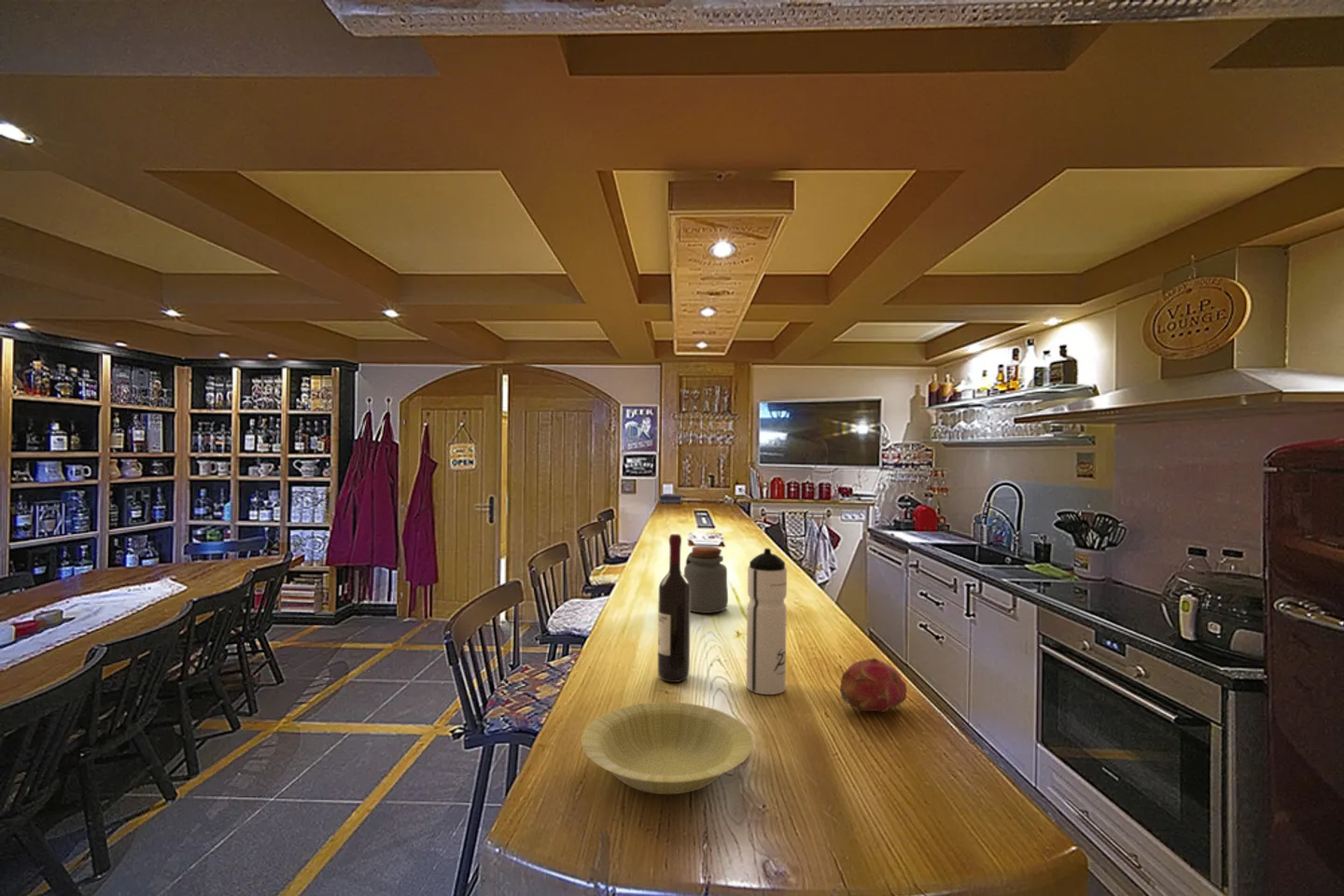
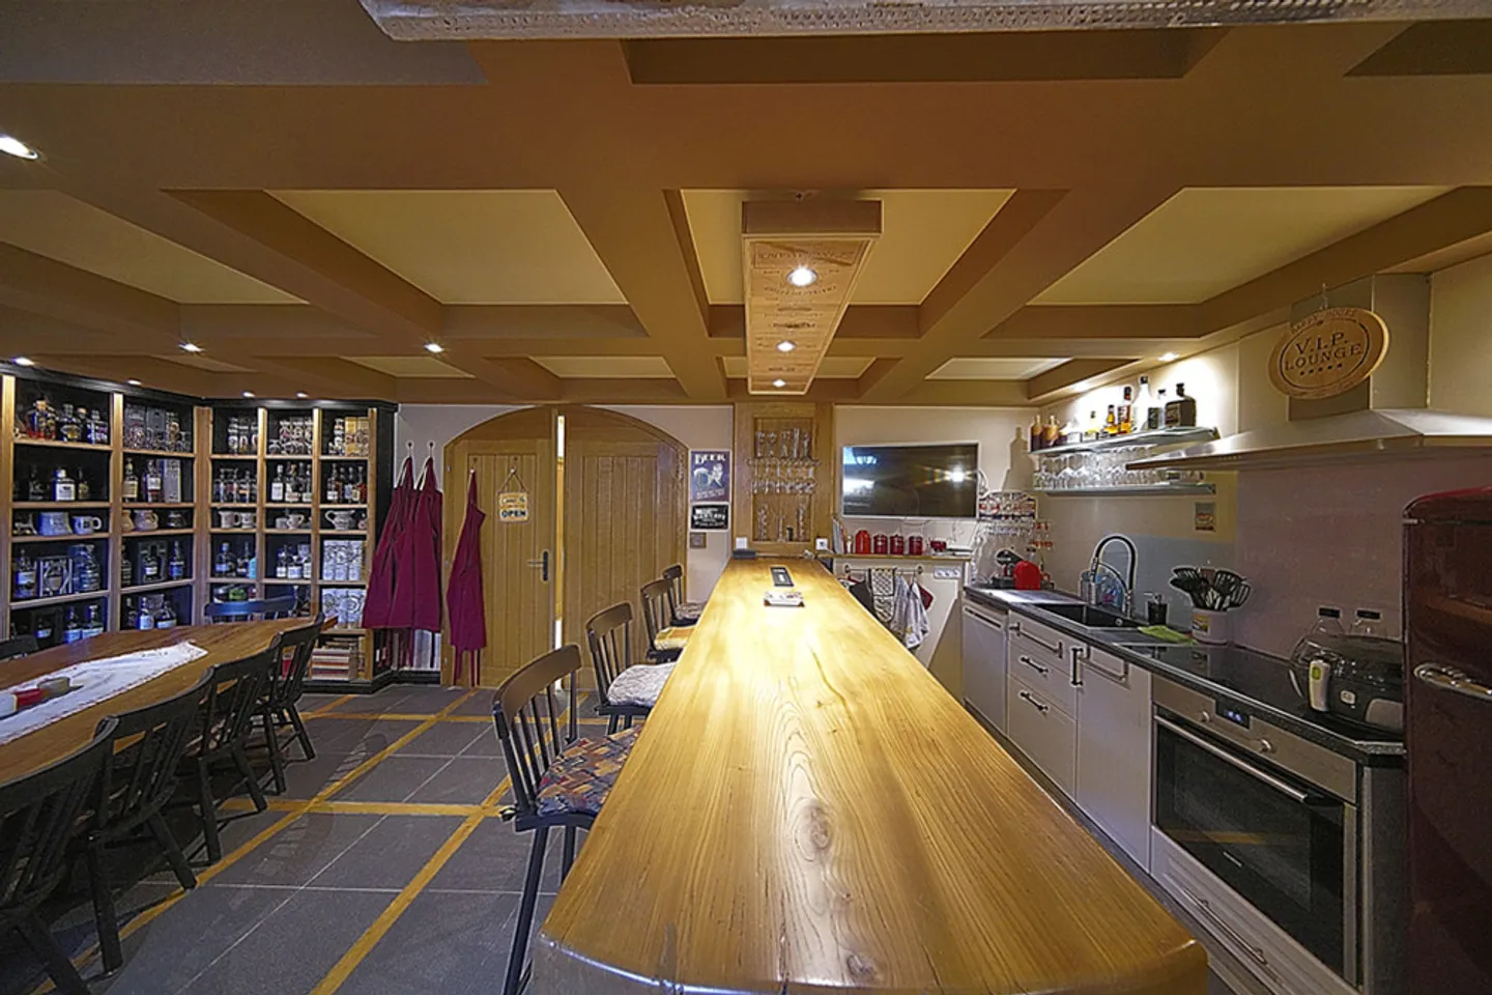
- jar (705, 578)
- bowl (666, 752)
- water bottle (766, 618)
- wine bottle (674, 606)
- fruit (874, 683)
